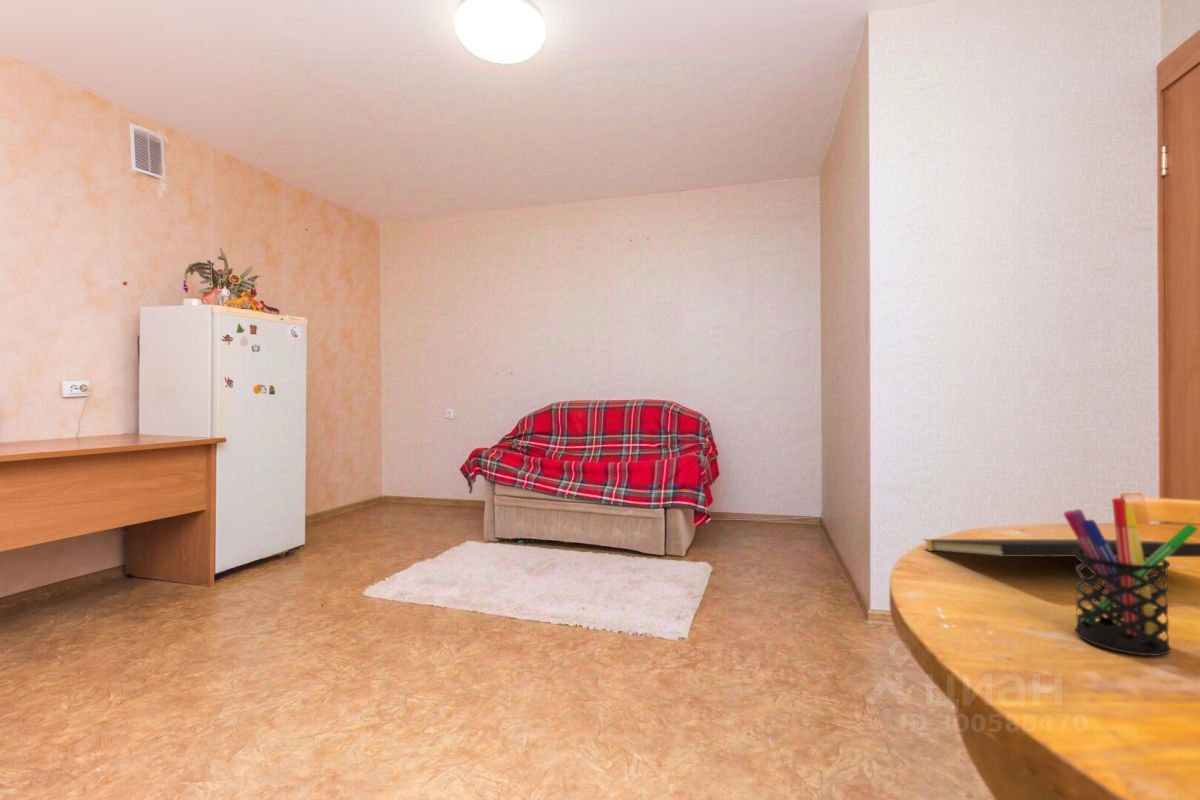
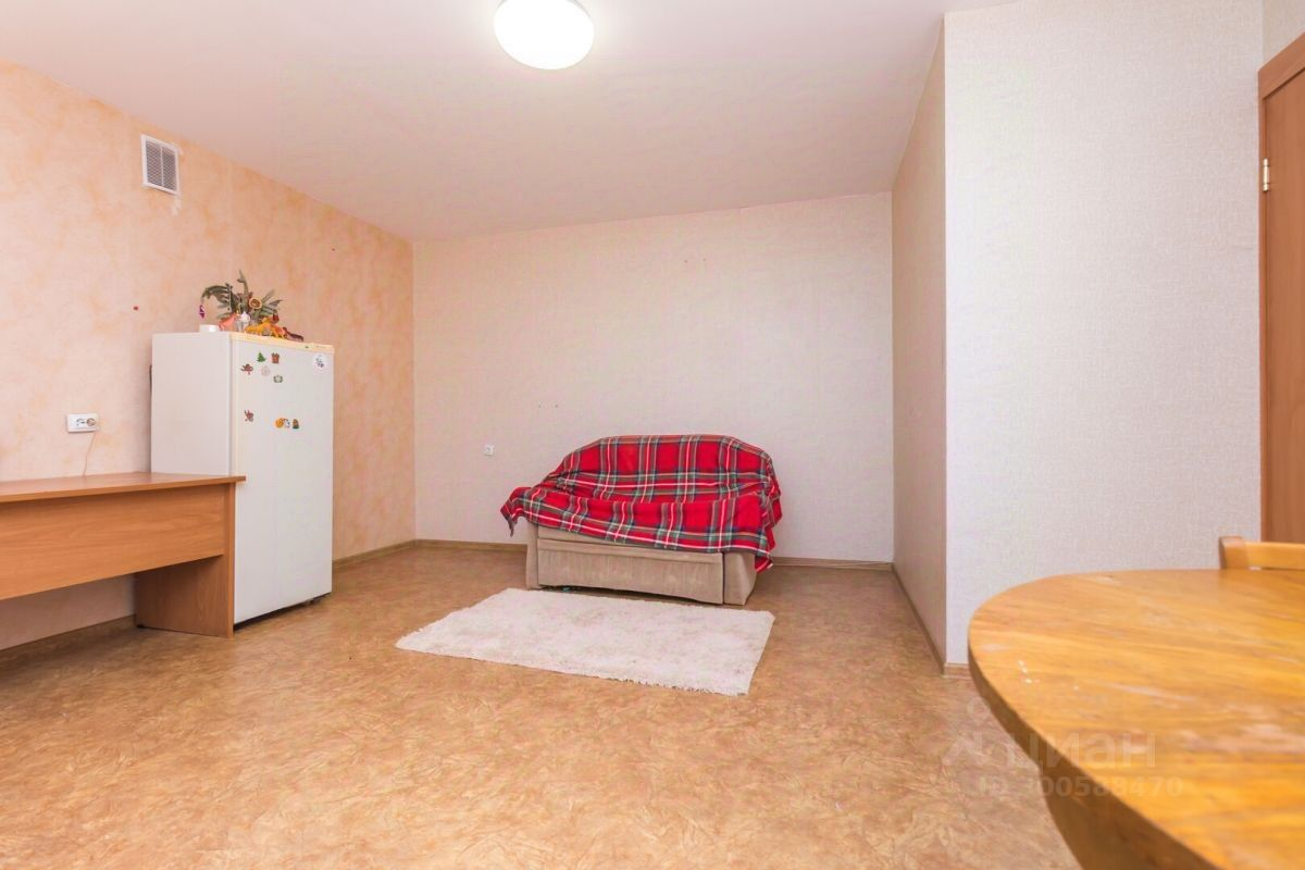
- pen holder (1131, 569)
- notepad (1054, 547)
